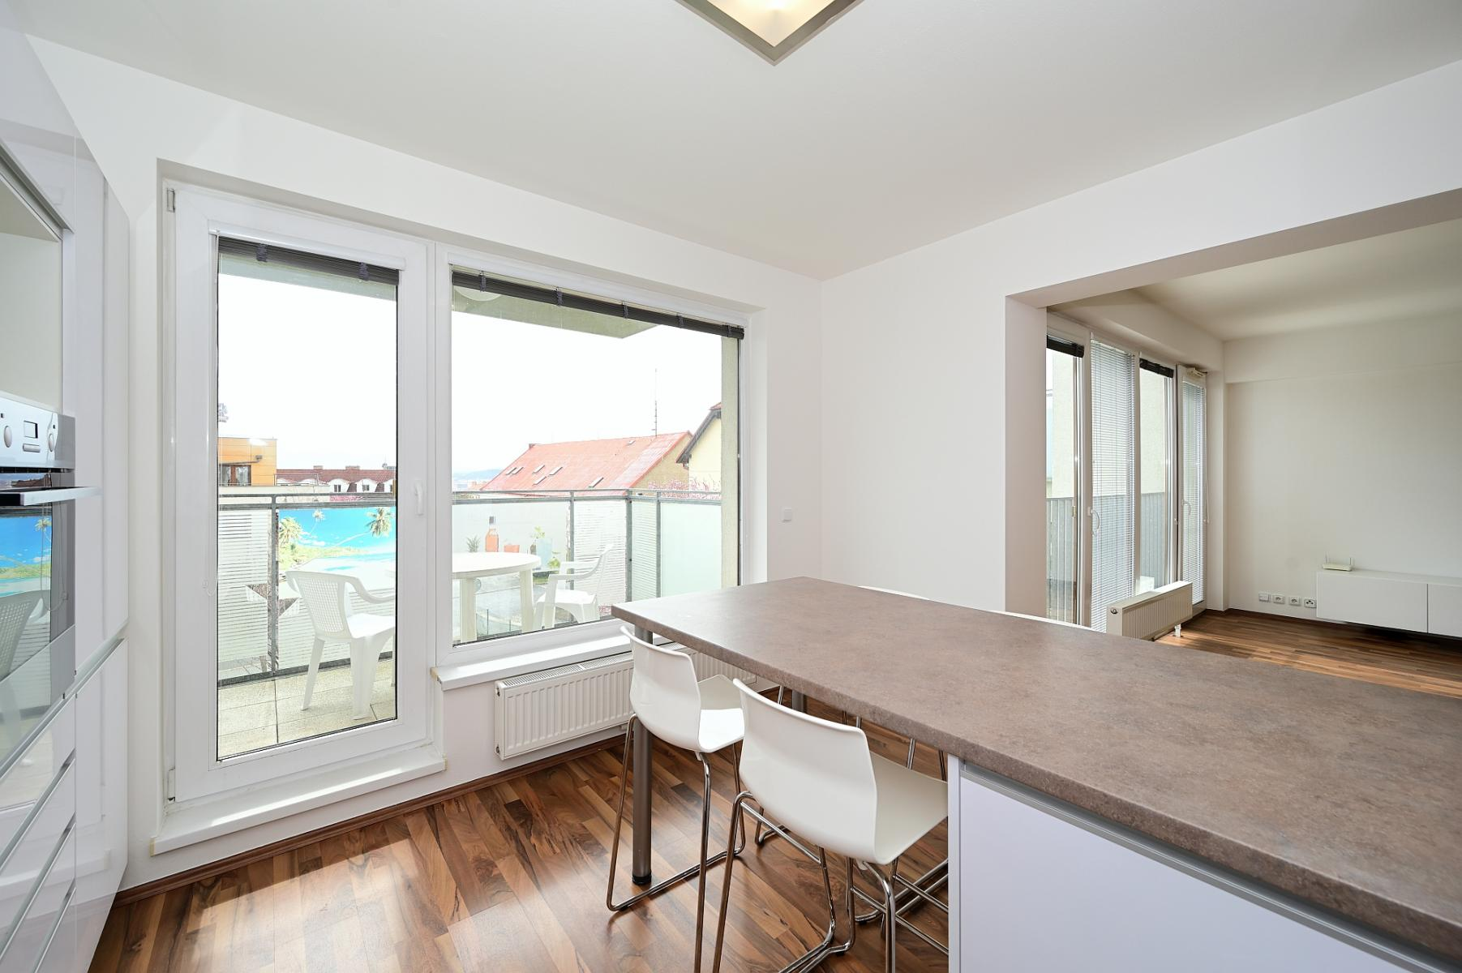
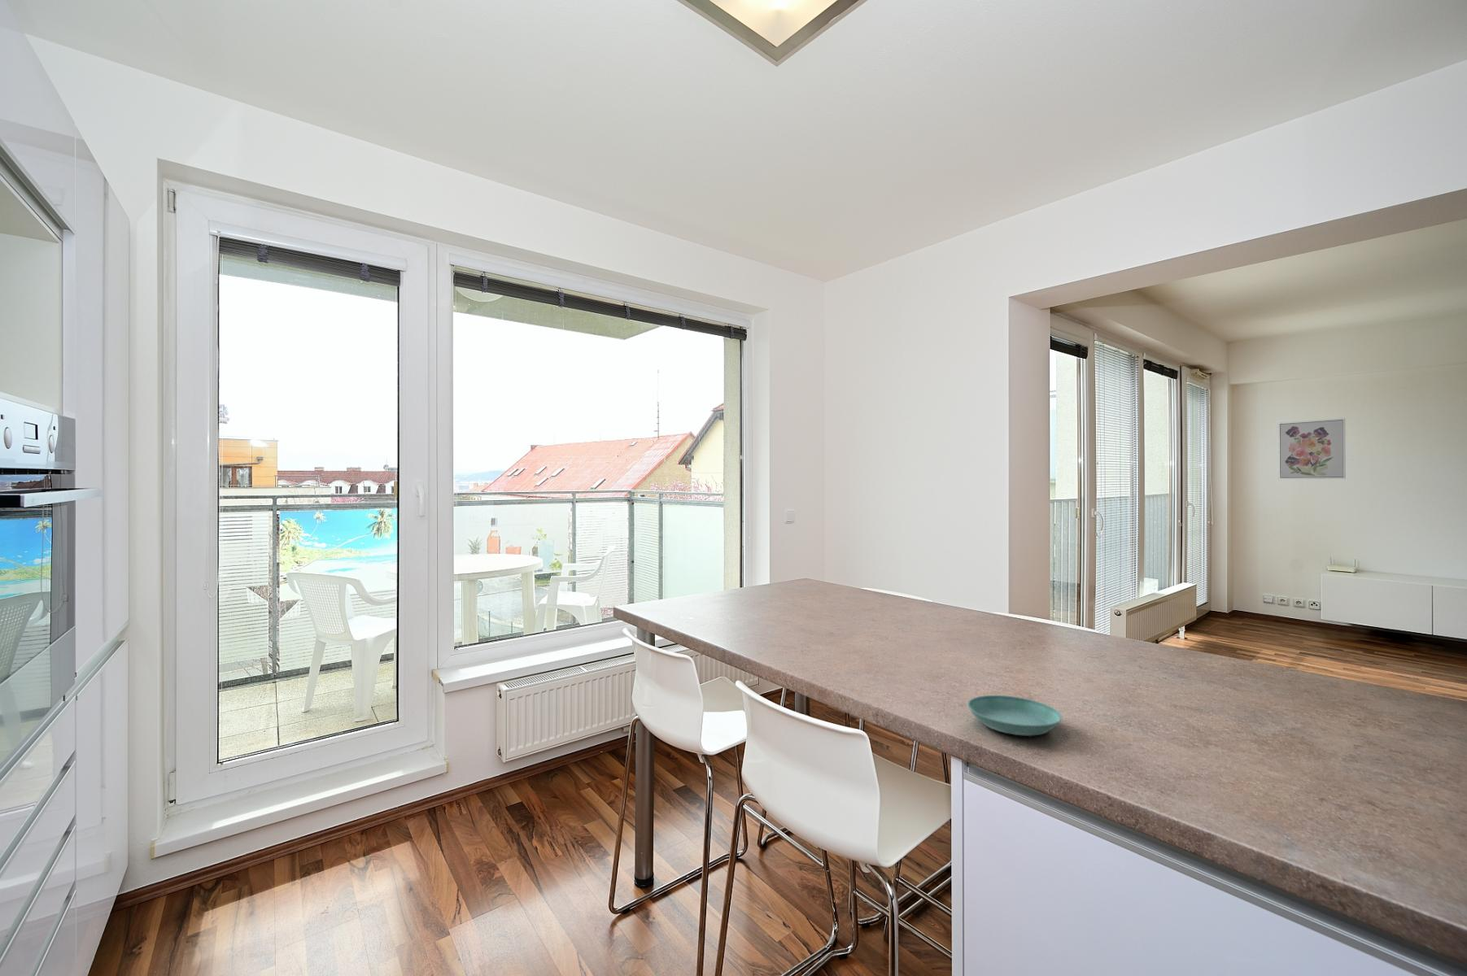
+ wall art (1311, 450)
+ saucer (1013, 717)
